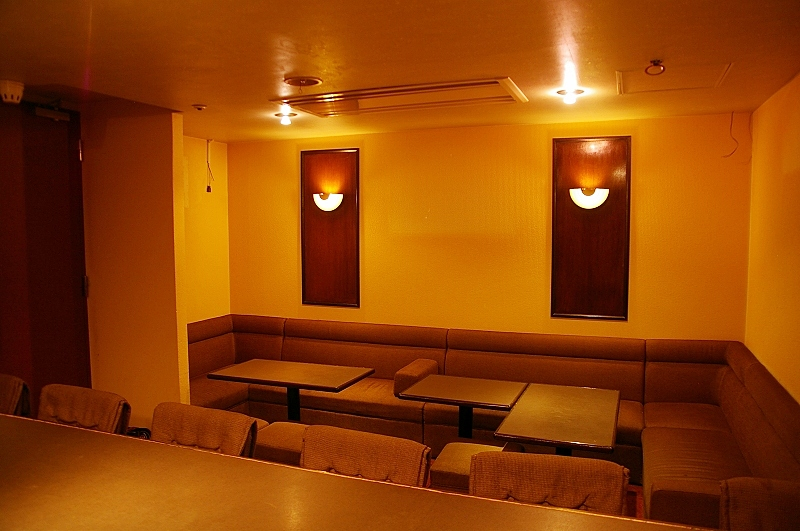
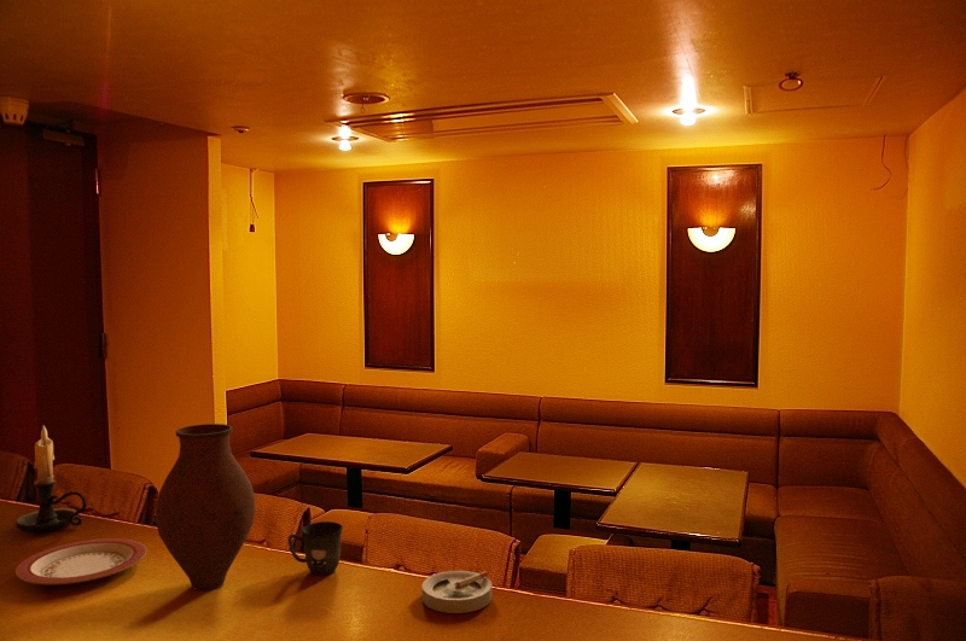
+ plate (83, 564)
+ mug (315, 548)
+ vase (205, 506)
+ ashtray (456, 588)
+ candle holder (52, 474)
